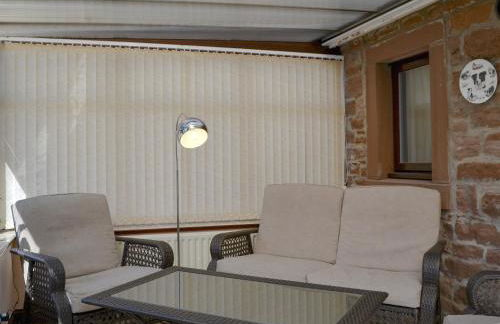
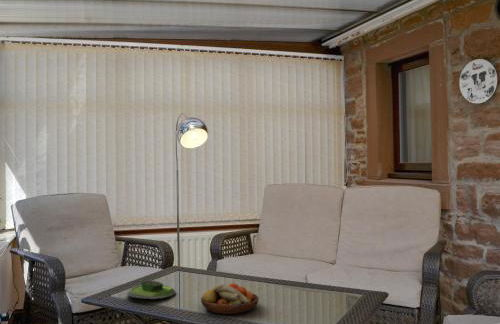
+ fruit bowl (230, 295)
+ plant pot (151, 286)
